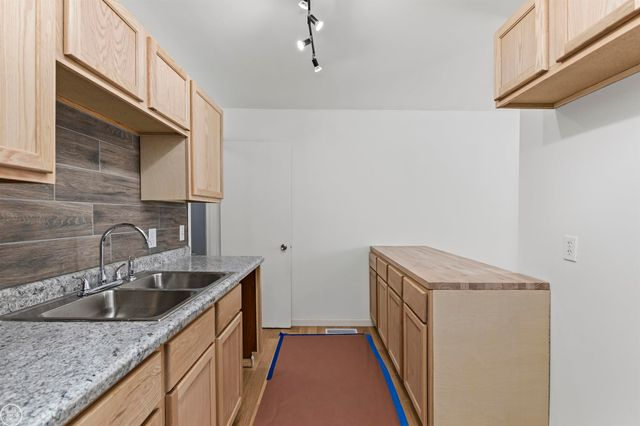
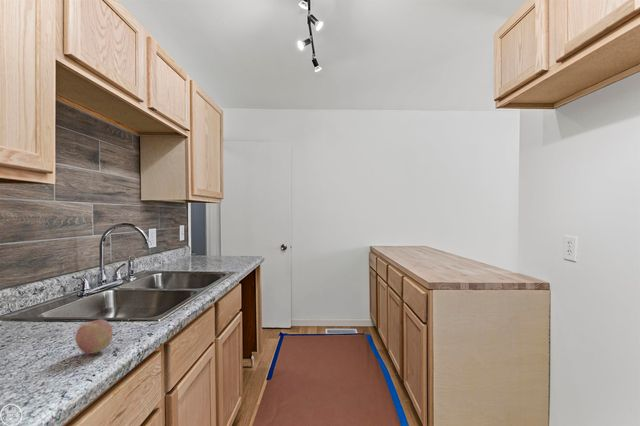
+ fruit (94, 336)
